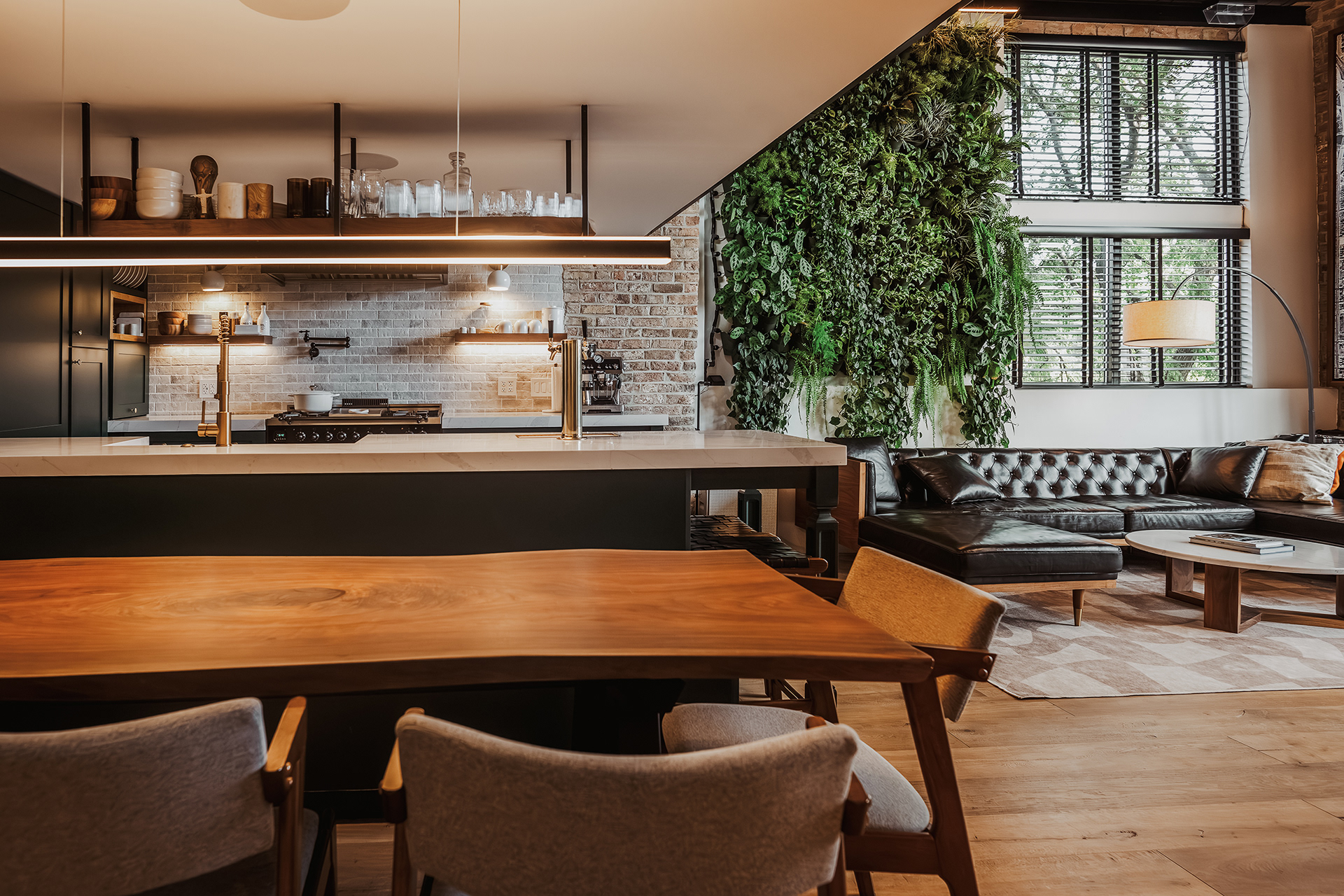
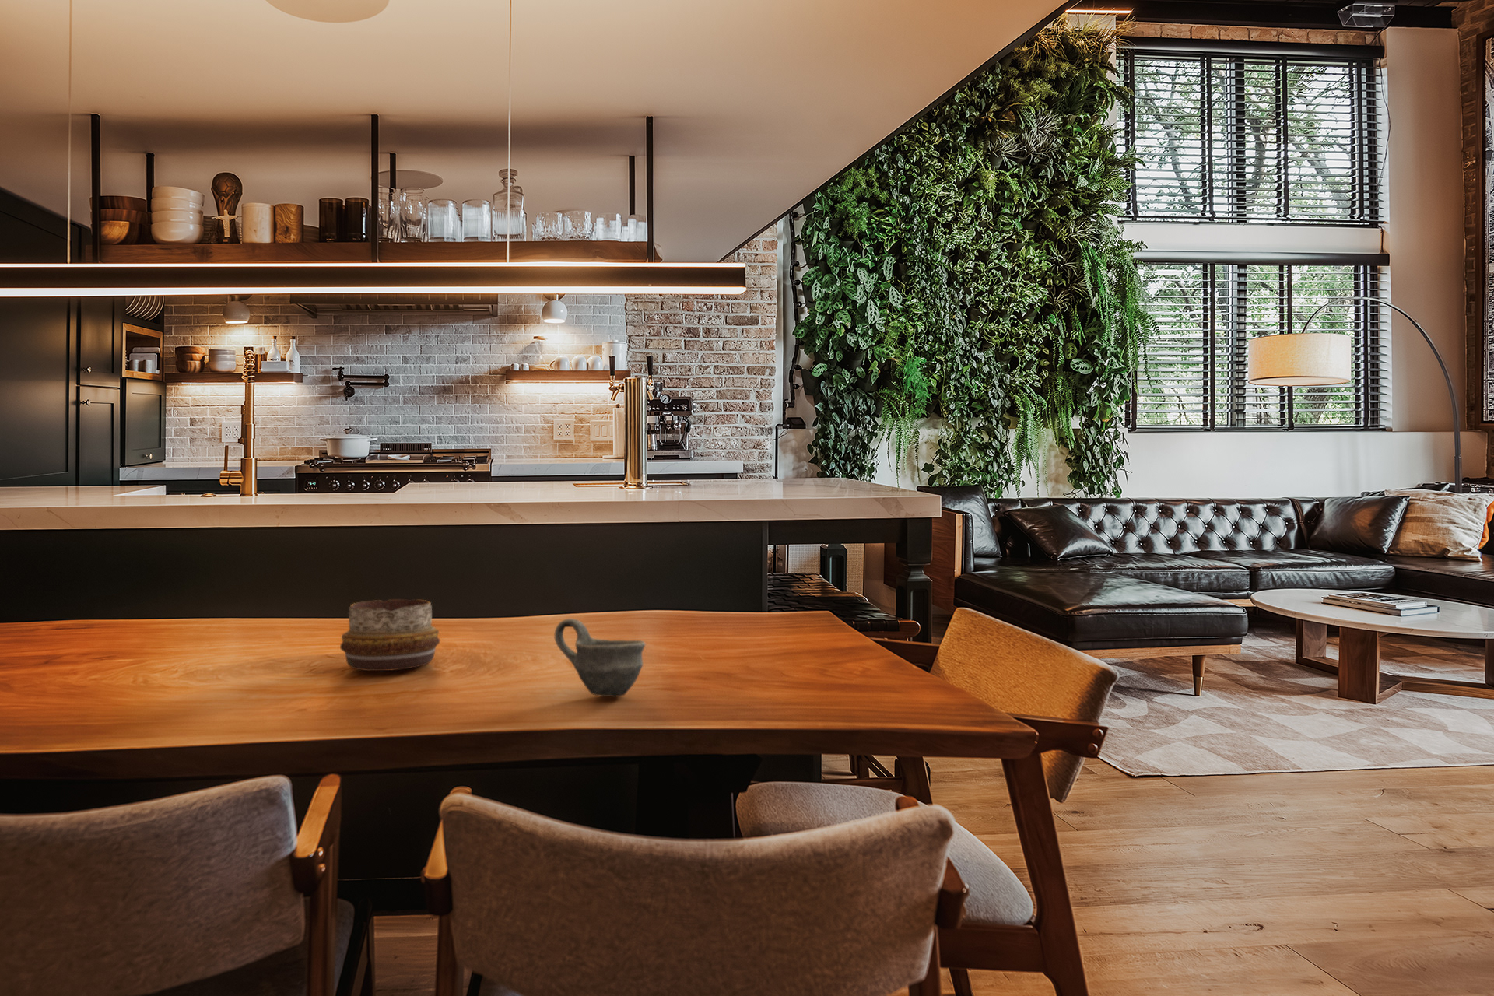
+ cup (604, 657)
+ decorative bowl (390, 634)
